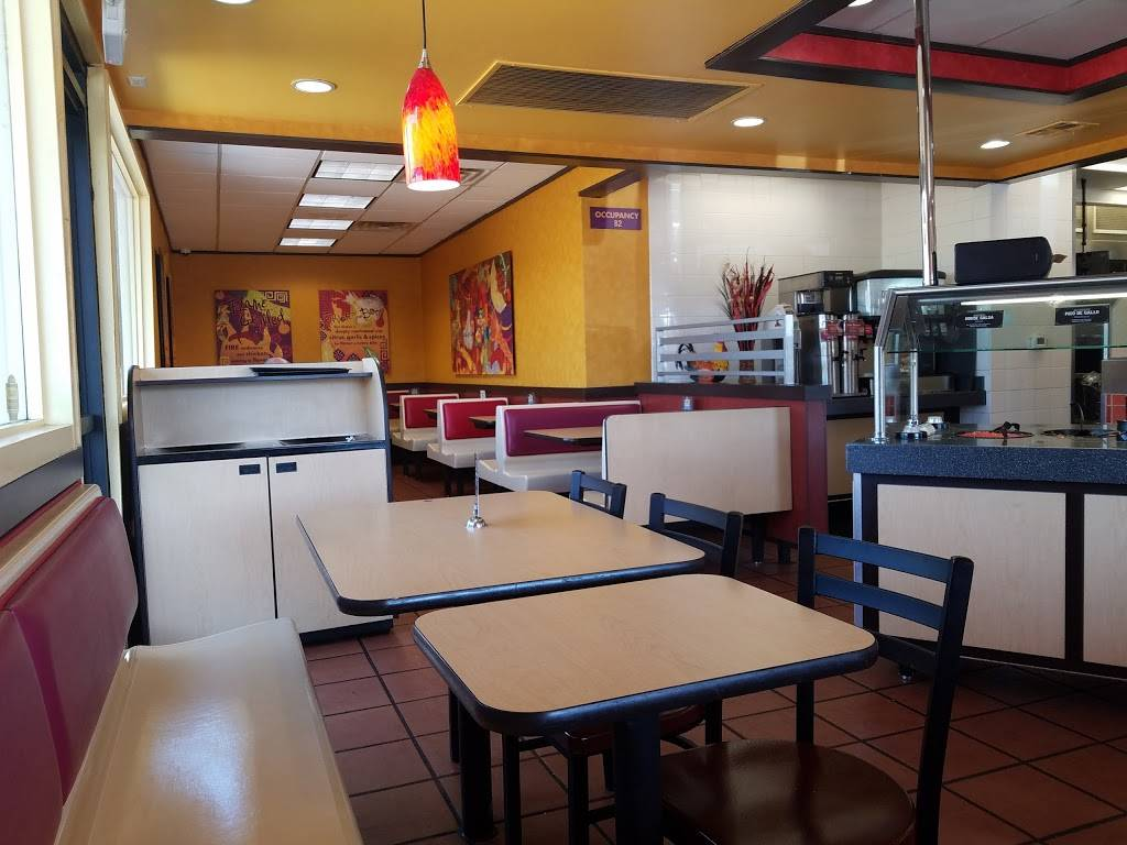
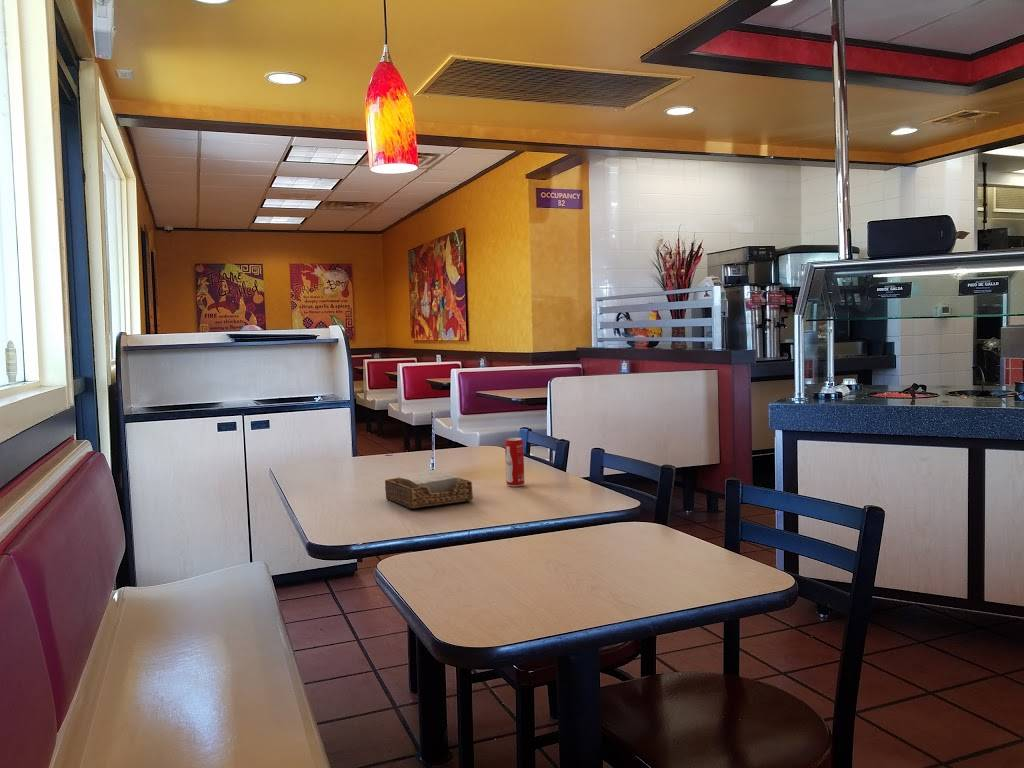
+ beverage can (514, 461)
+ napkin holder (428, 487)
